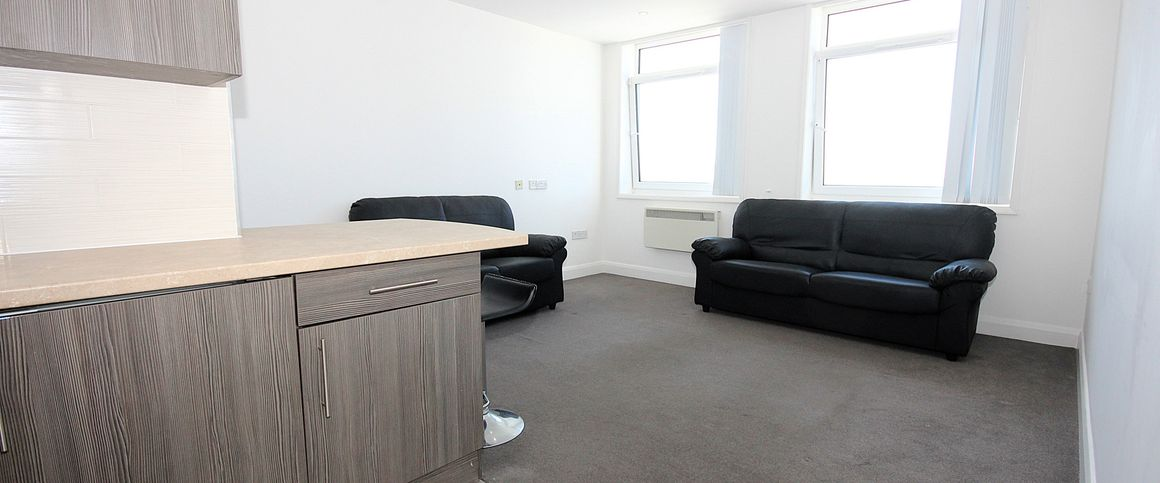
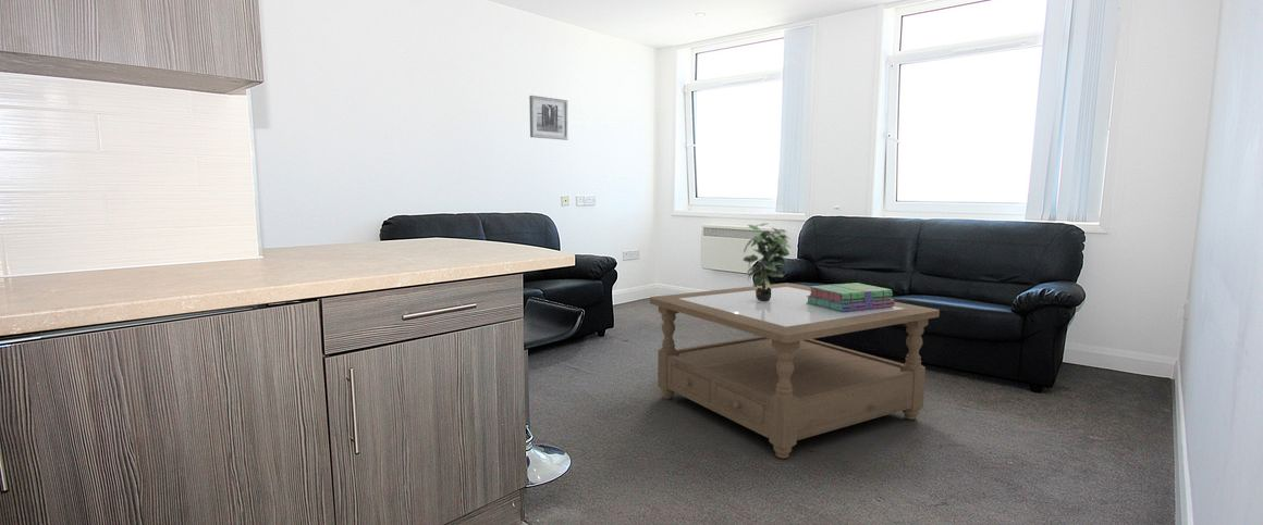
+ potted plant (767, 262)
+ coffee table (784, 355)
+ stack of books (849, 296)
+ wall art (549, 117)
